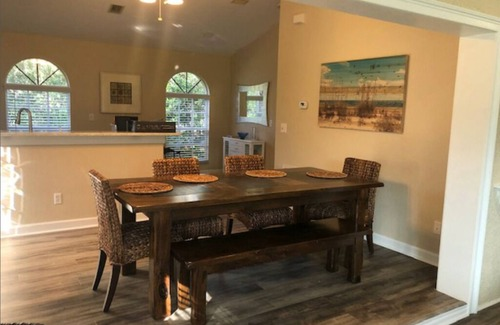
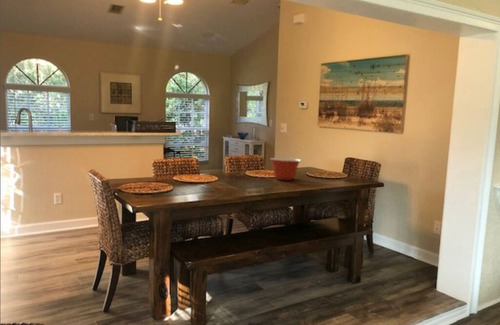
+ mixing bowl (284, 169)
